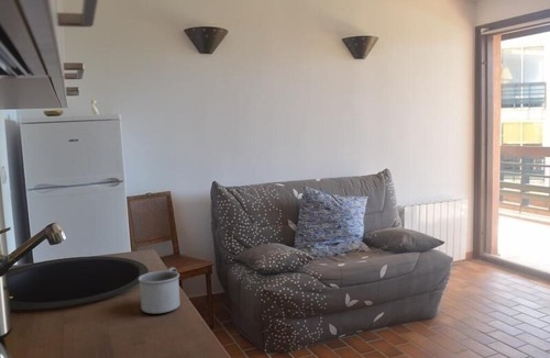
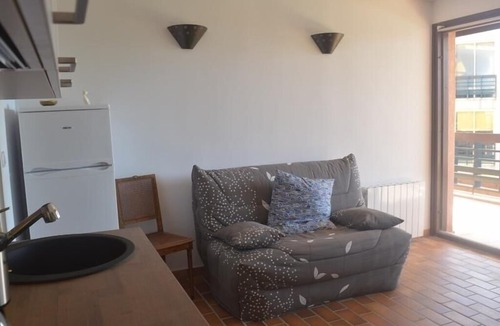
- mug (161, 290)
